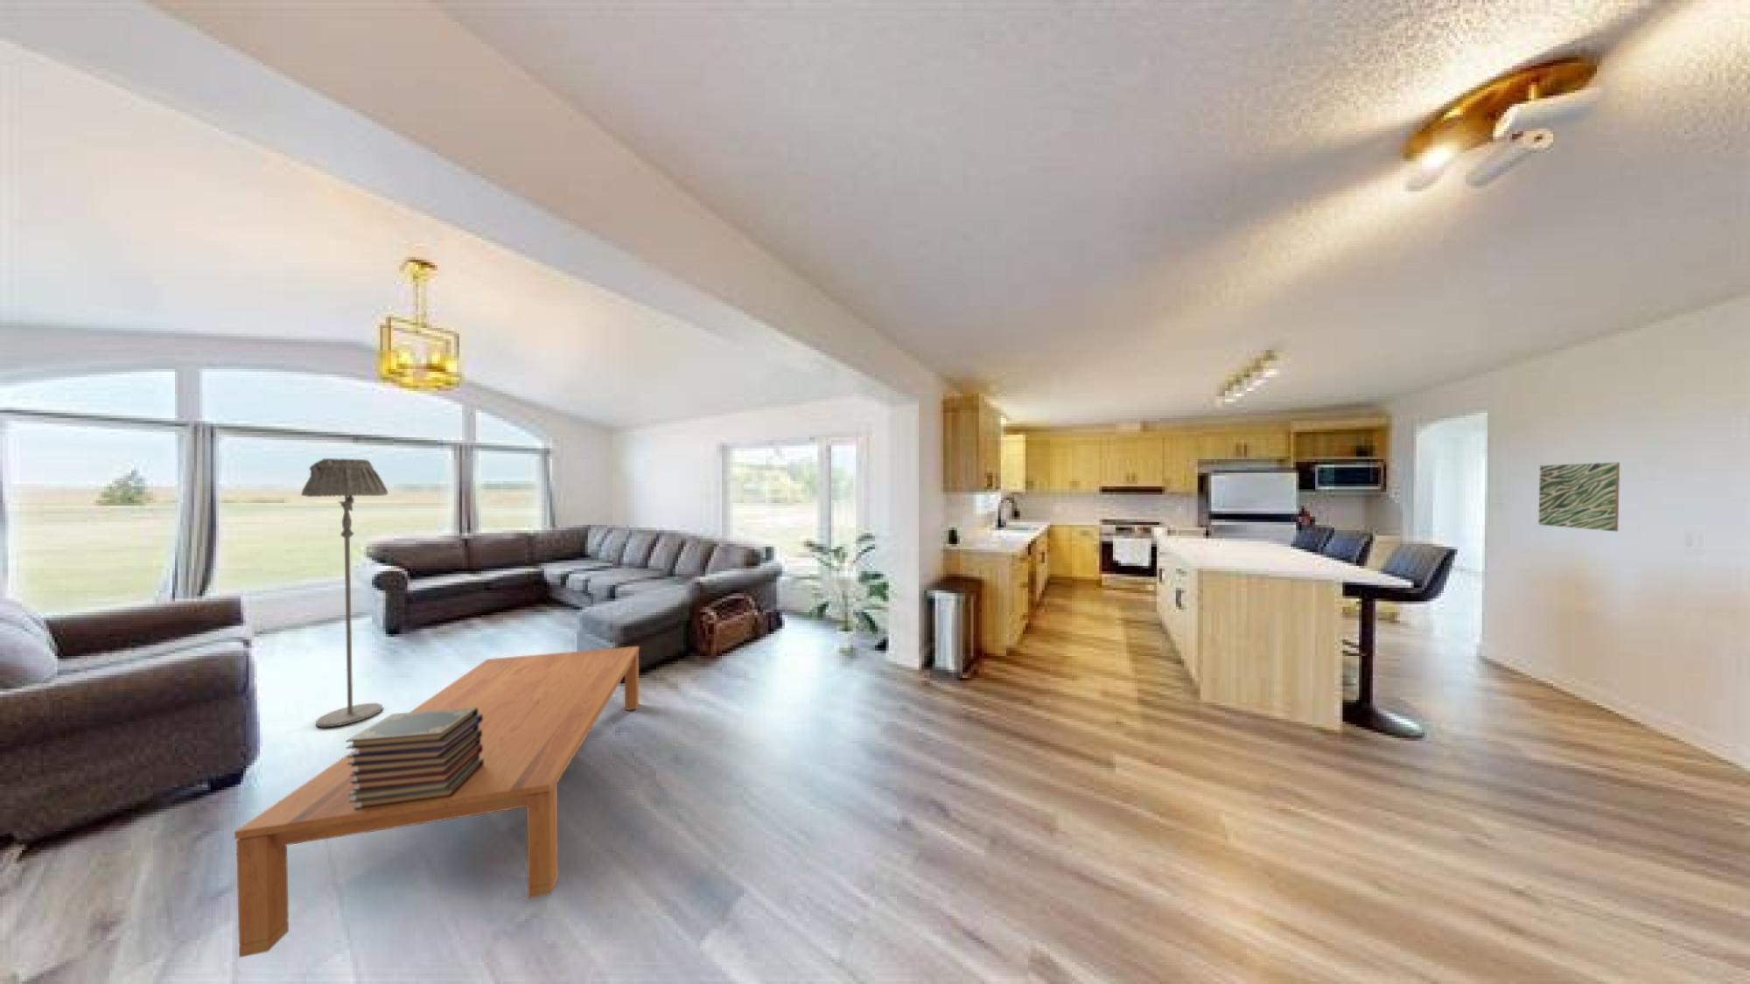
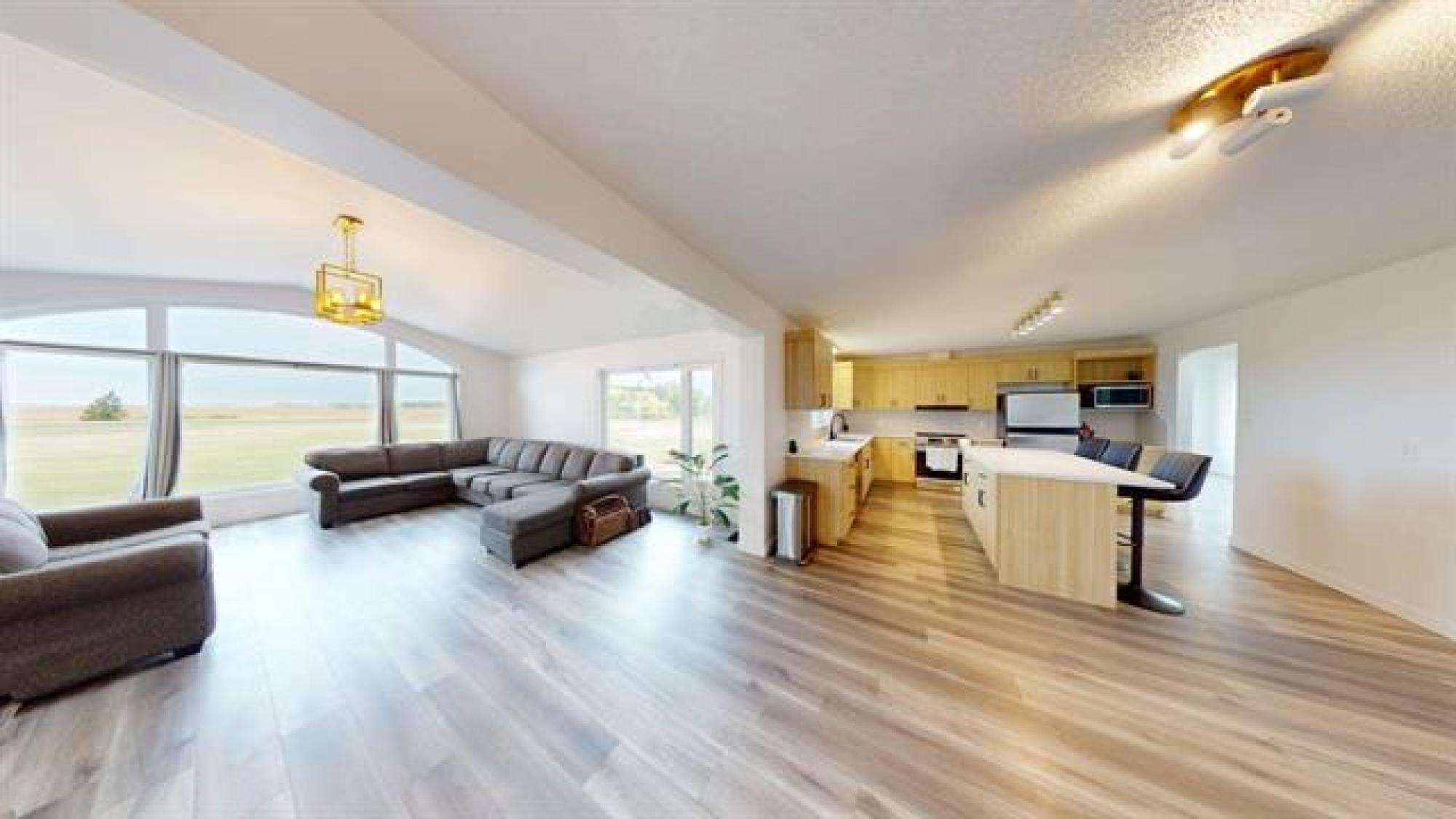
- floor lamp (347, 588)
- wall art (1576, 496)
- coffee table (510, 745)
- book stack (418, 755)
